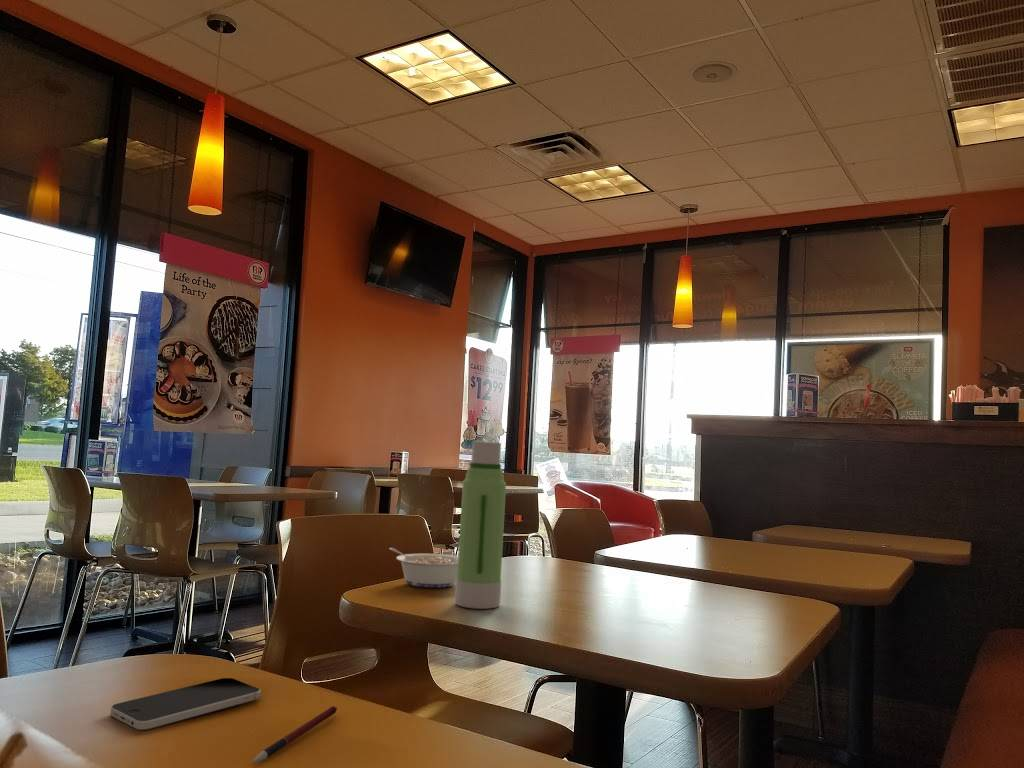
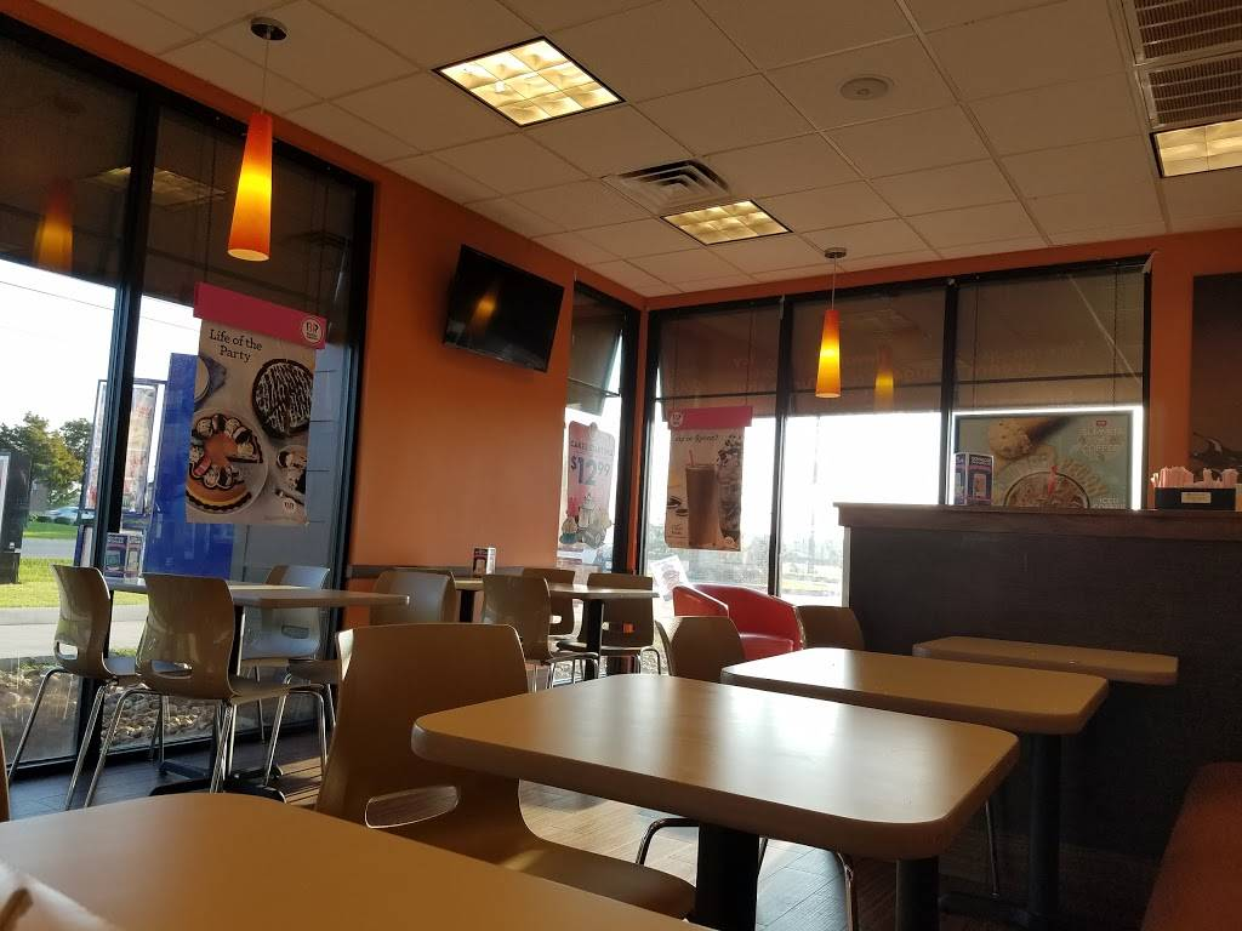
- water bottle (481, 522)
- pen (297, 732)
- legume (428, 568)
- smartphone (188, 701)
